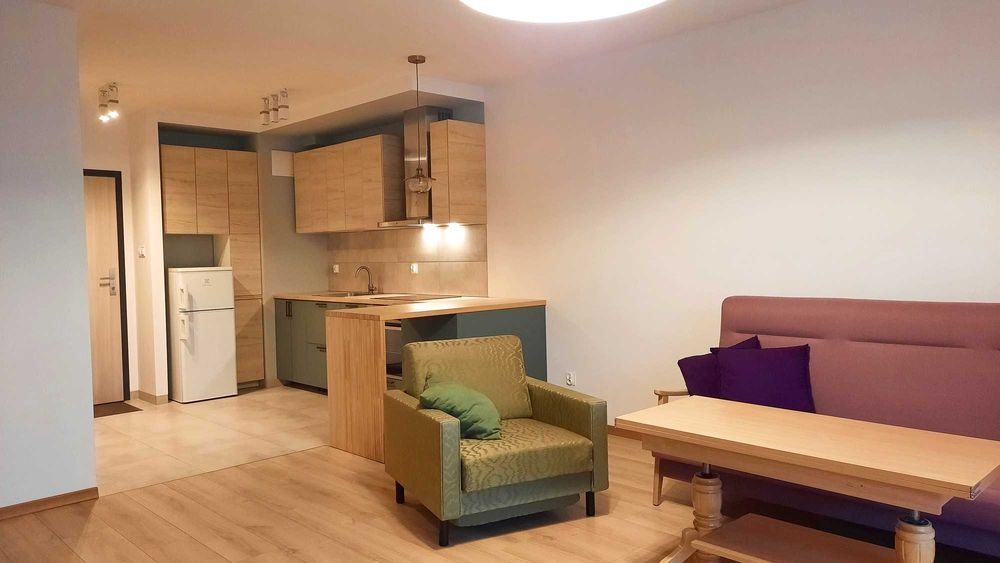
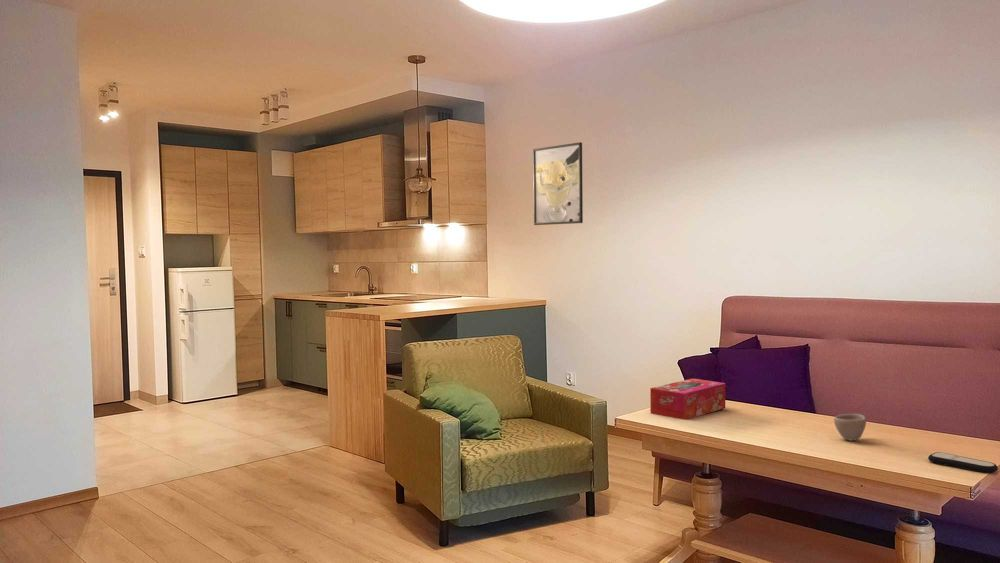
+ cup (852, 427)
+ tissue box (688, 398)
+ remote control (962, 462)
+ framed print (557, 185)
